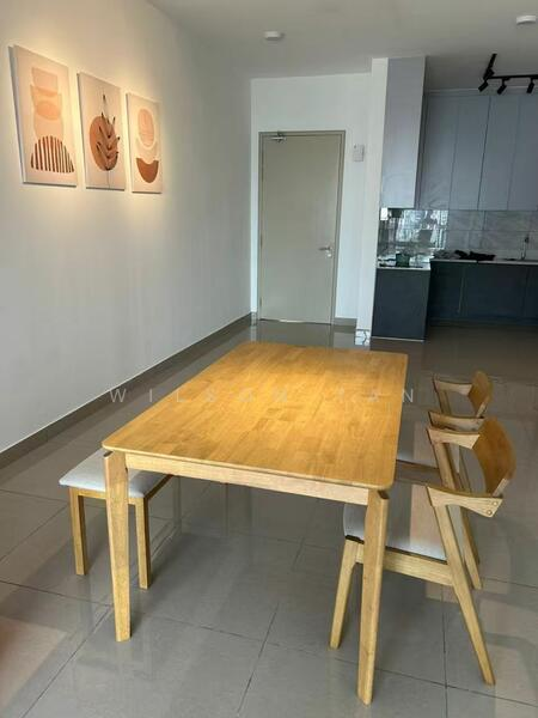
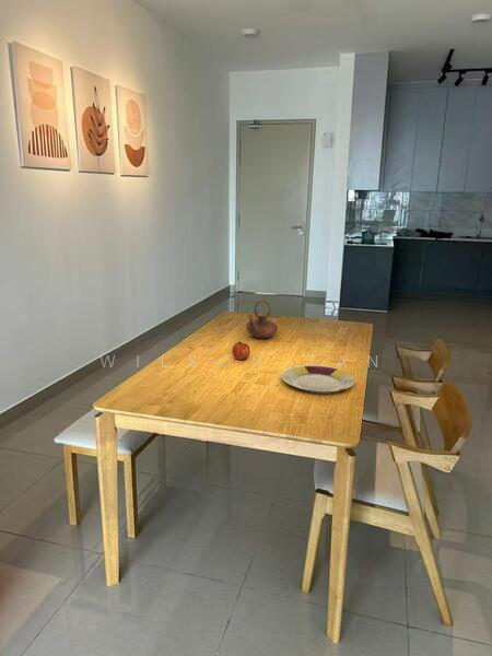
+ teapot (260, 319)
+ plate (317, 379)
+ fruit (241, 350)
